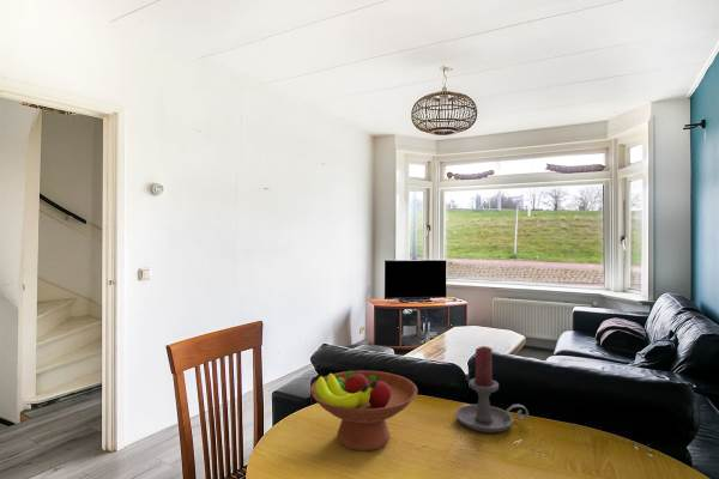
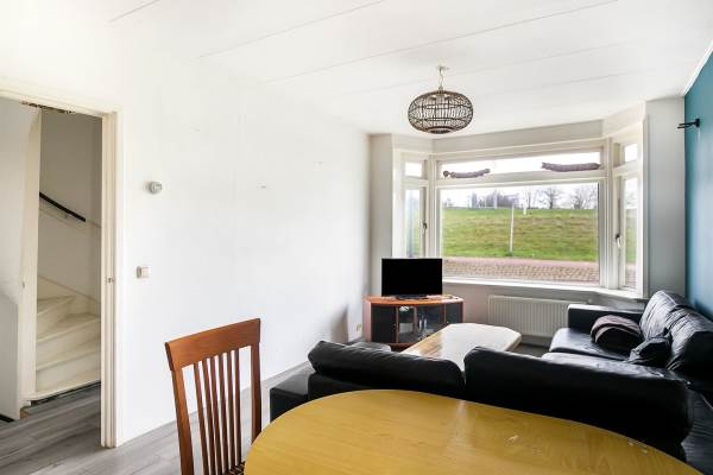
- fruit bowl (363, 402)
- candle holder (491, 383)
